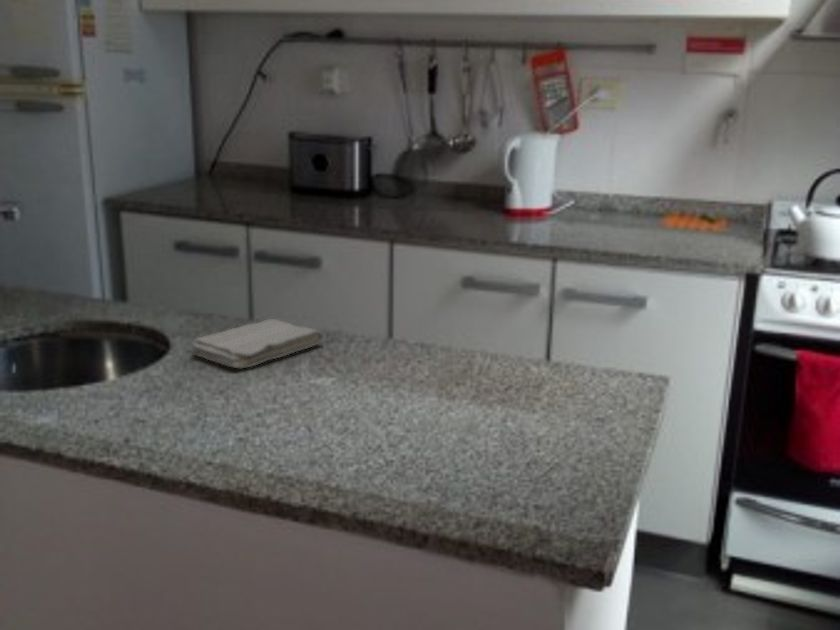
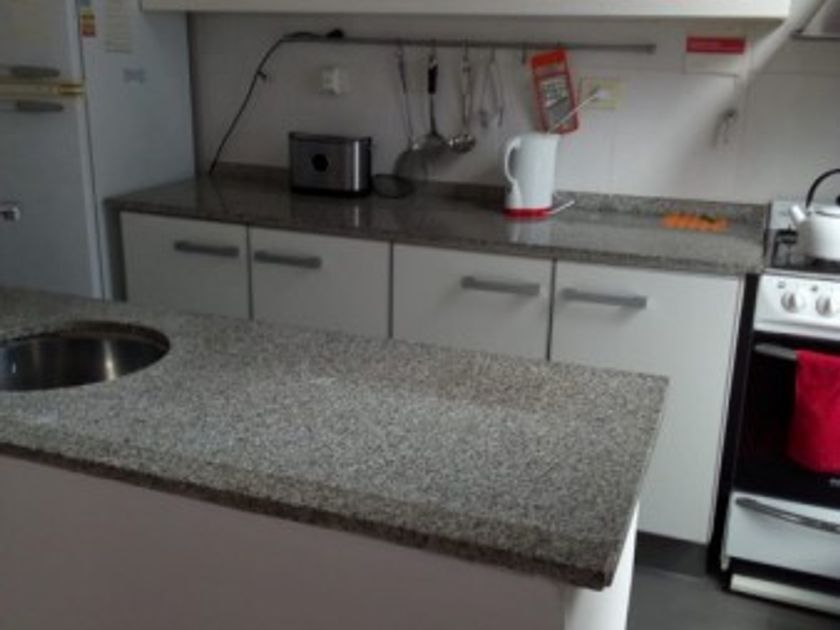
- washcloth (257, 340)
